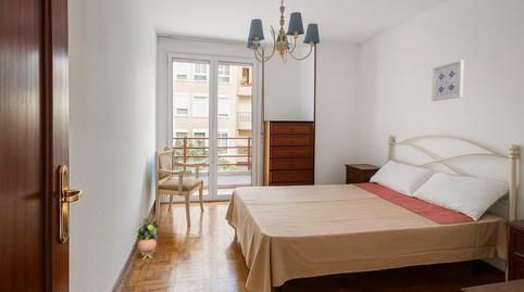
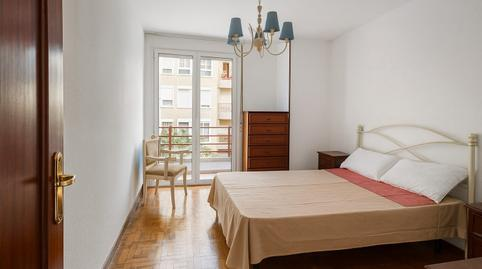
- potted plant (148, 237)
- wall art (447, 81)
